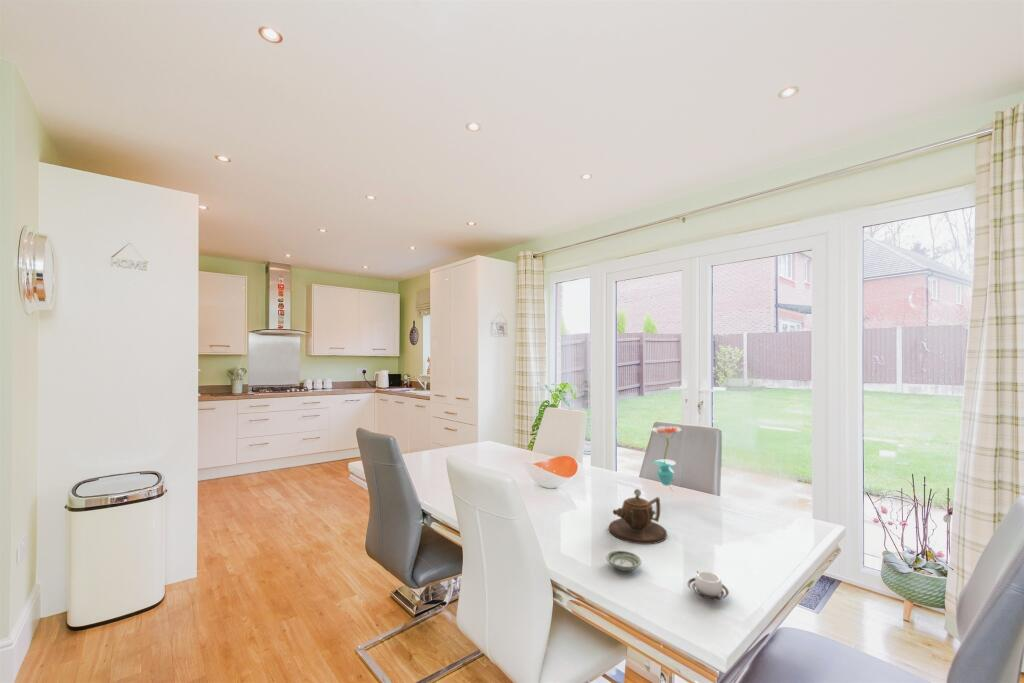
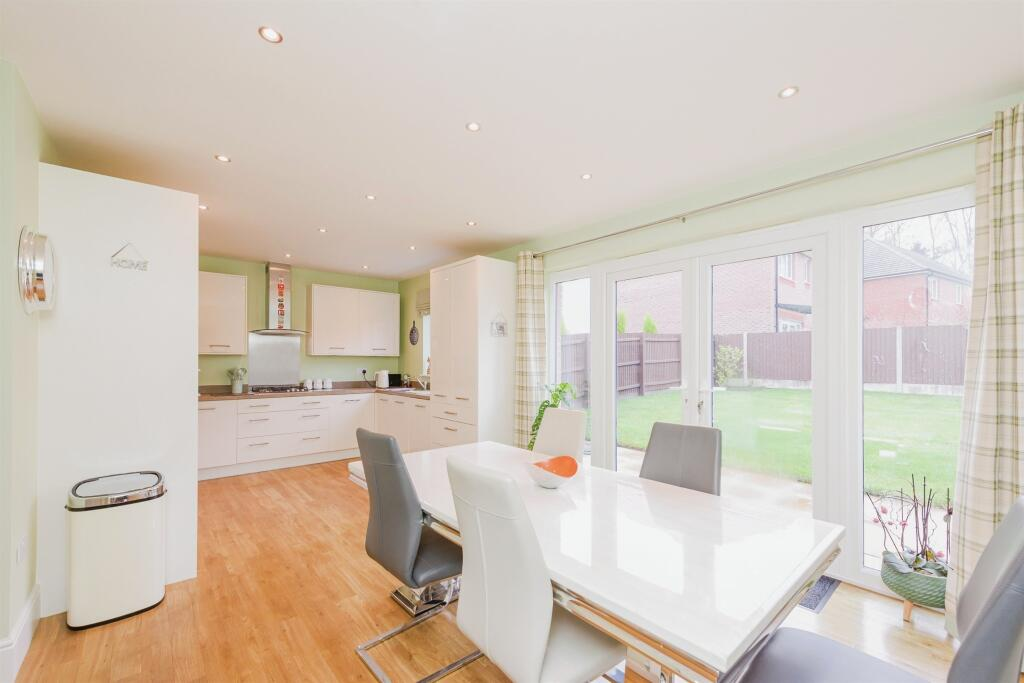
- flower (666, 464)
- teapot (637, 510)
- cup (708, 585)
- saucer (623, 562)
